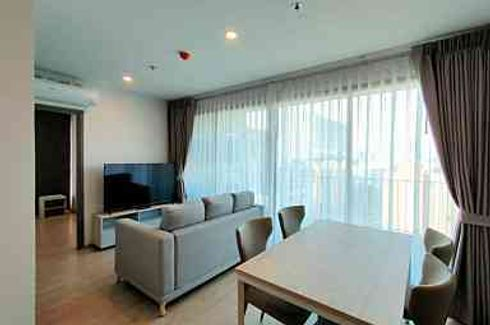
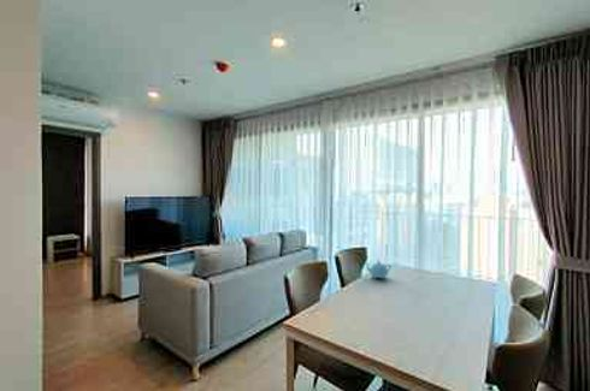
+ teapot (377, 268)
